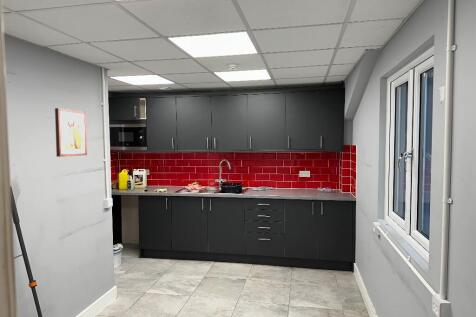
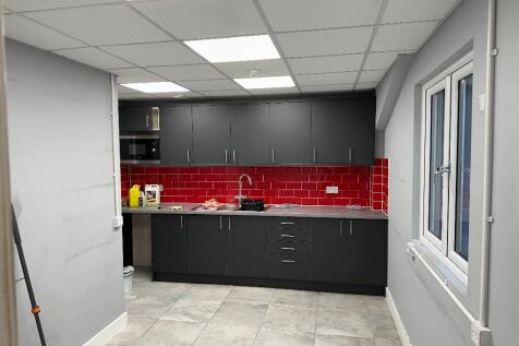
- wall art (72, 133)
